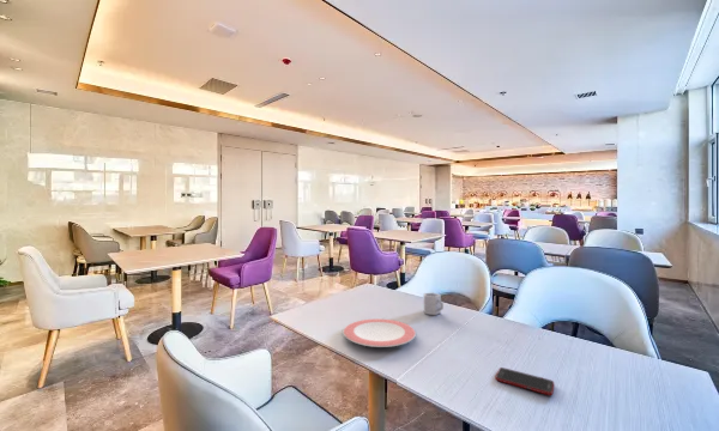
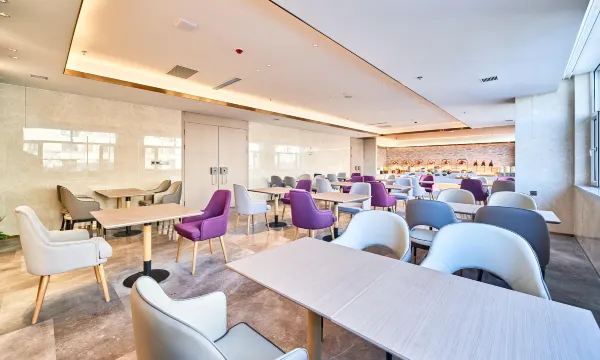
- cup (433, 303)
- plate (379, 333)
- cell phone (524, 380)
